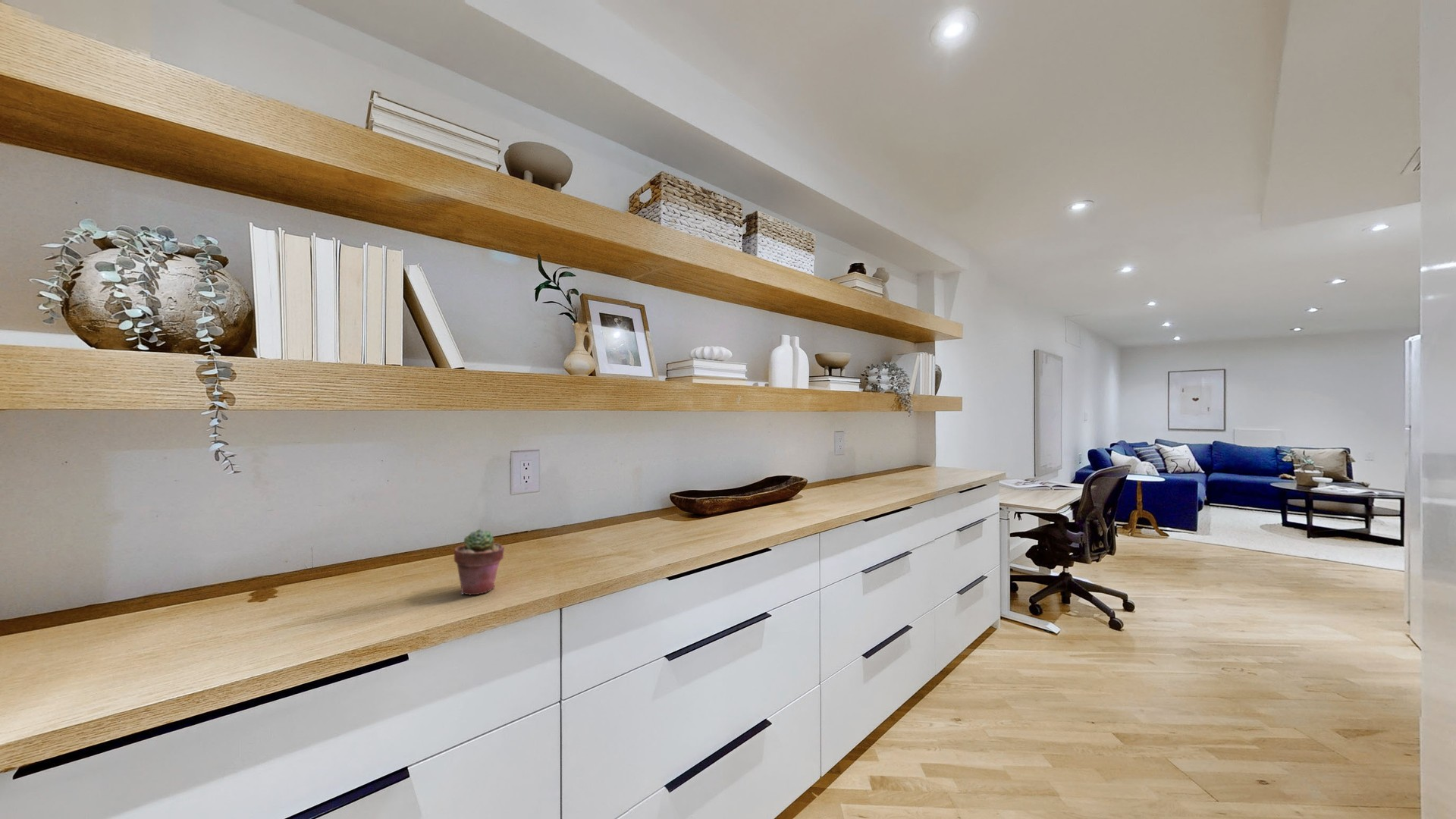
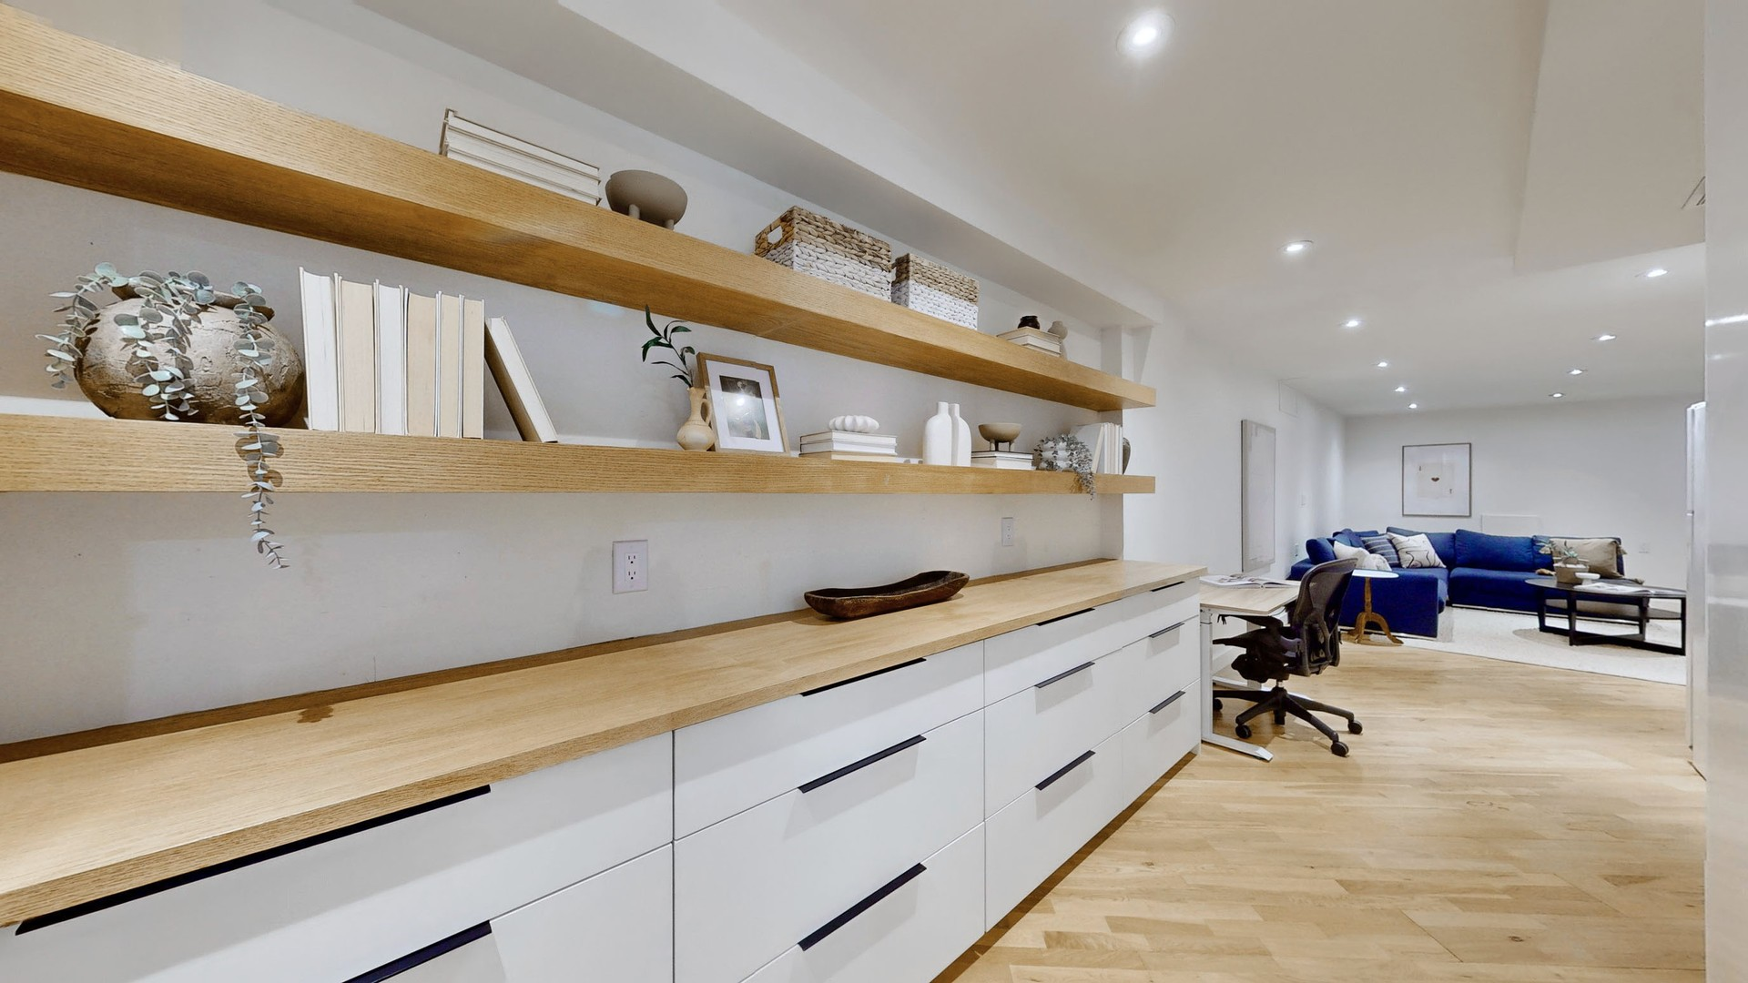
- potted succulent (479, 560)
